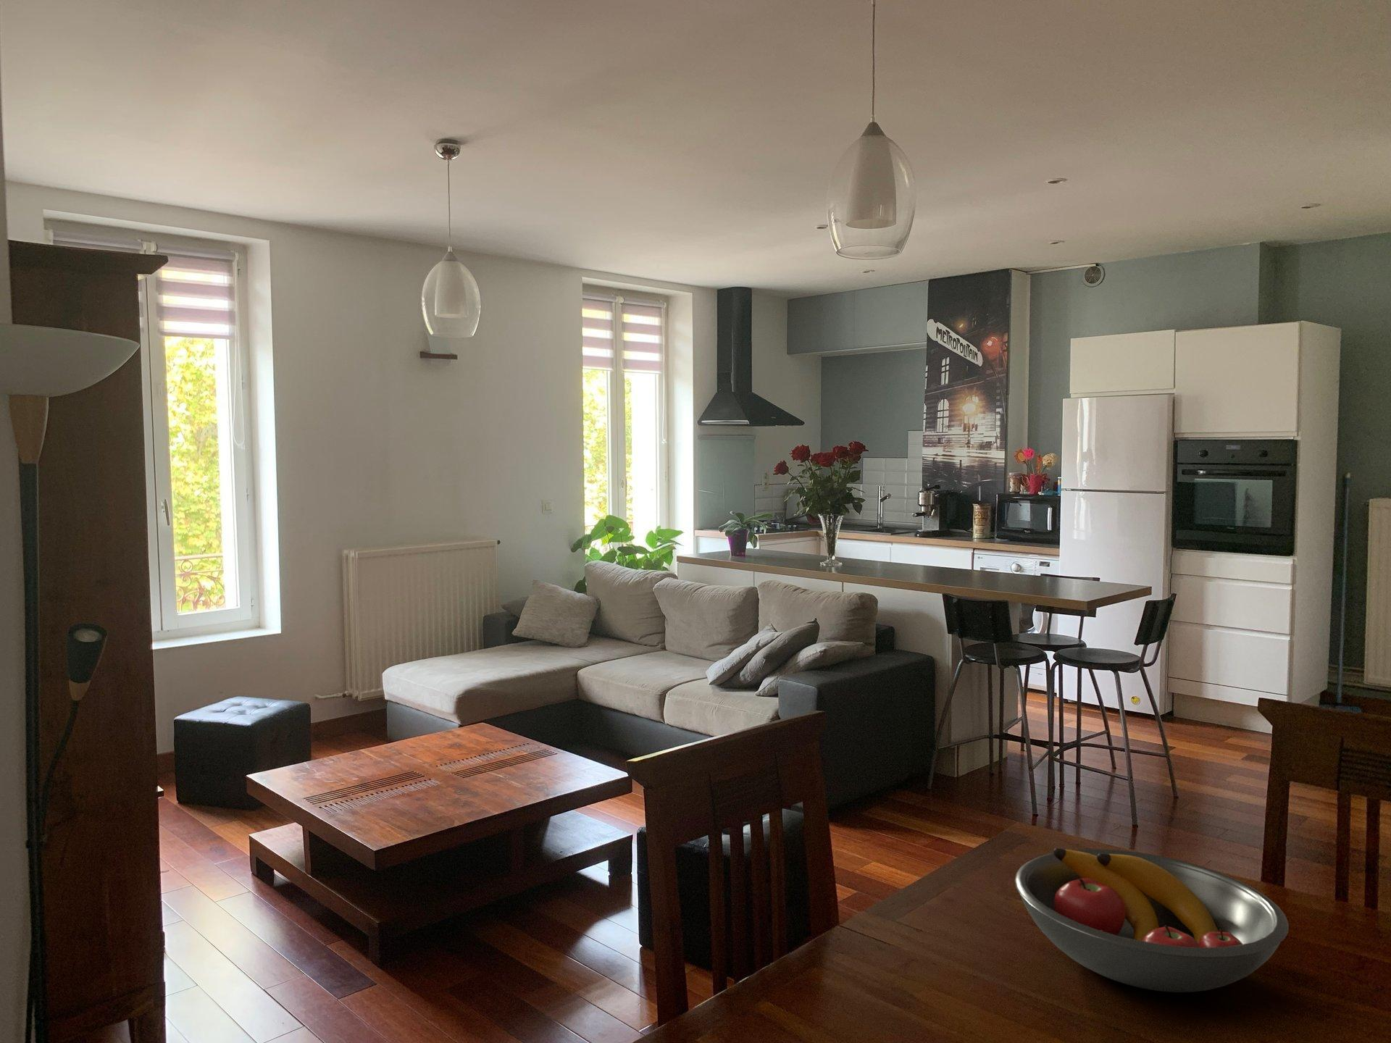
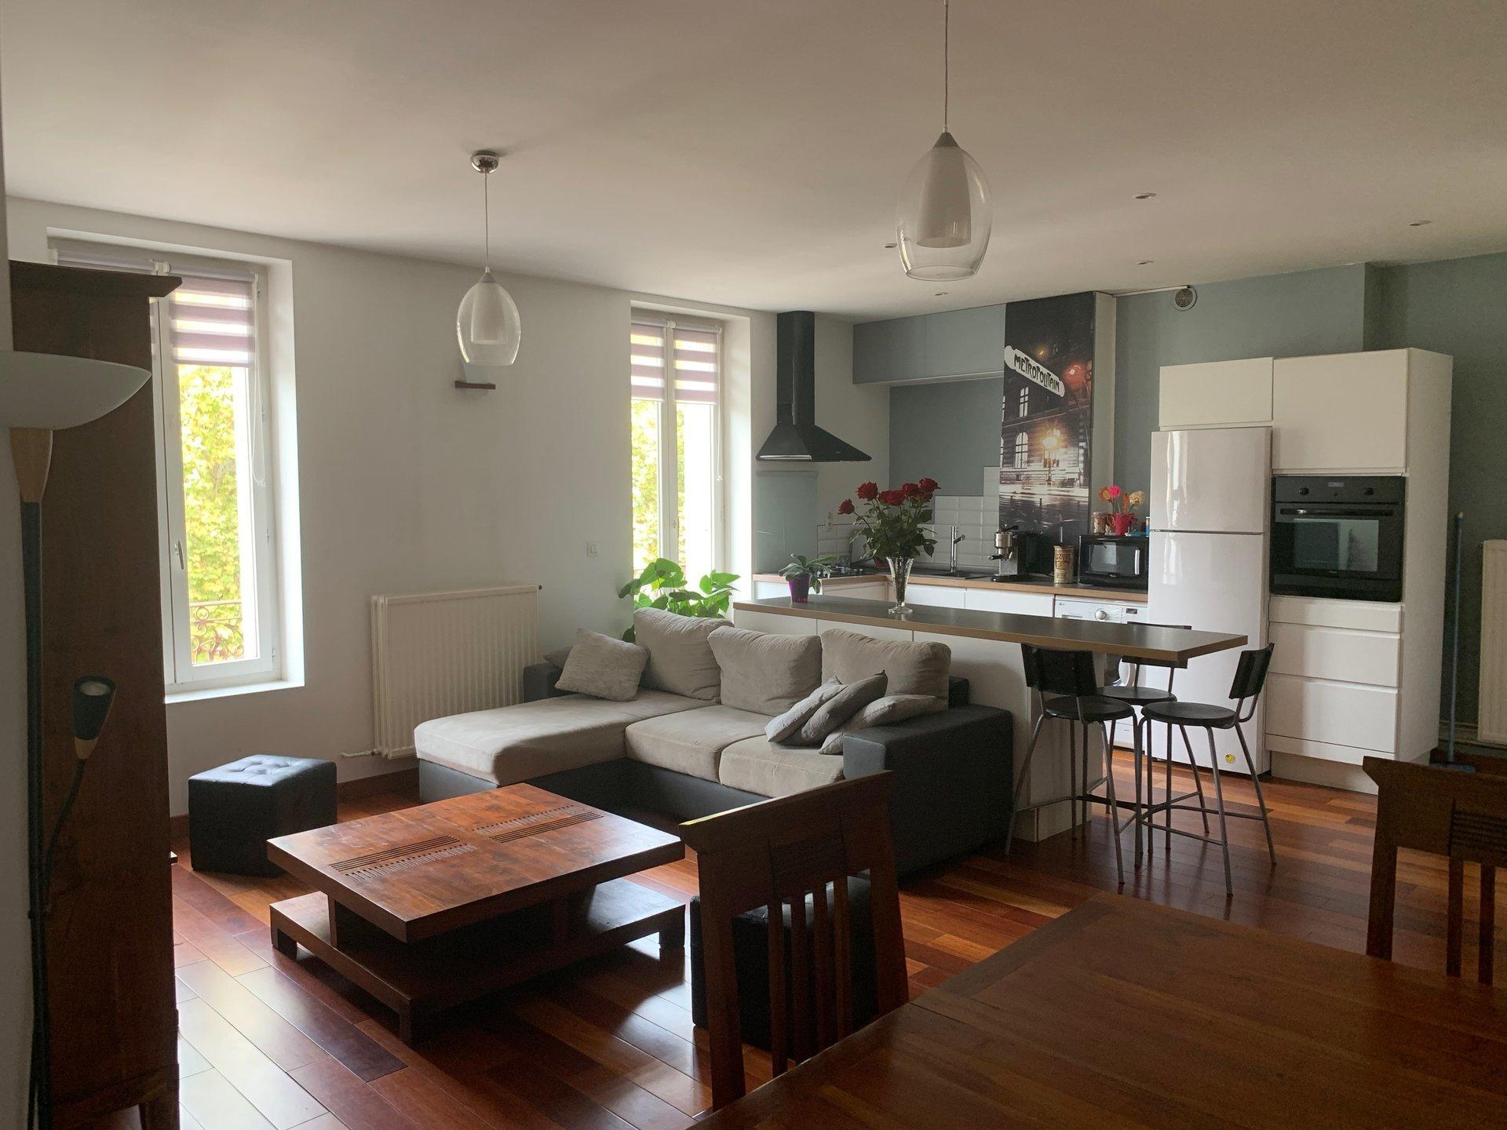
- fruit bowl (1143, 919)
